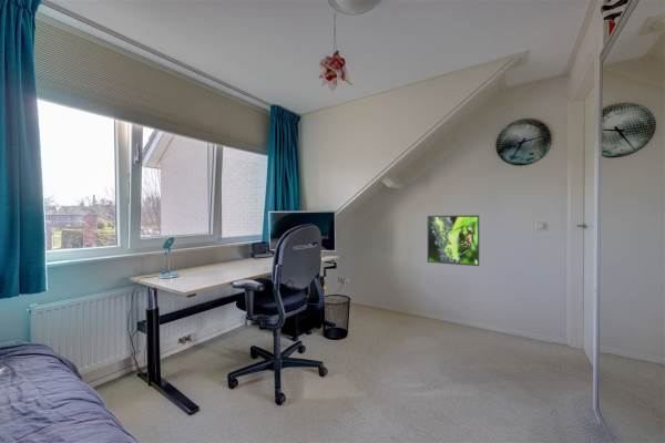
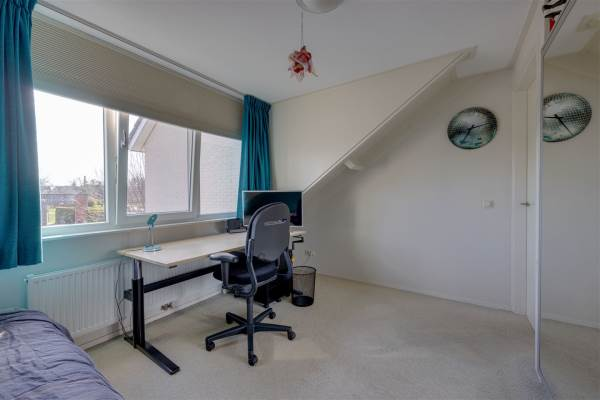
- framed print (452, 239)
